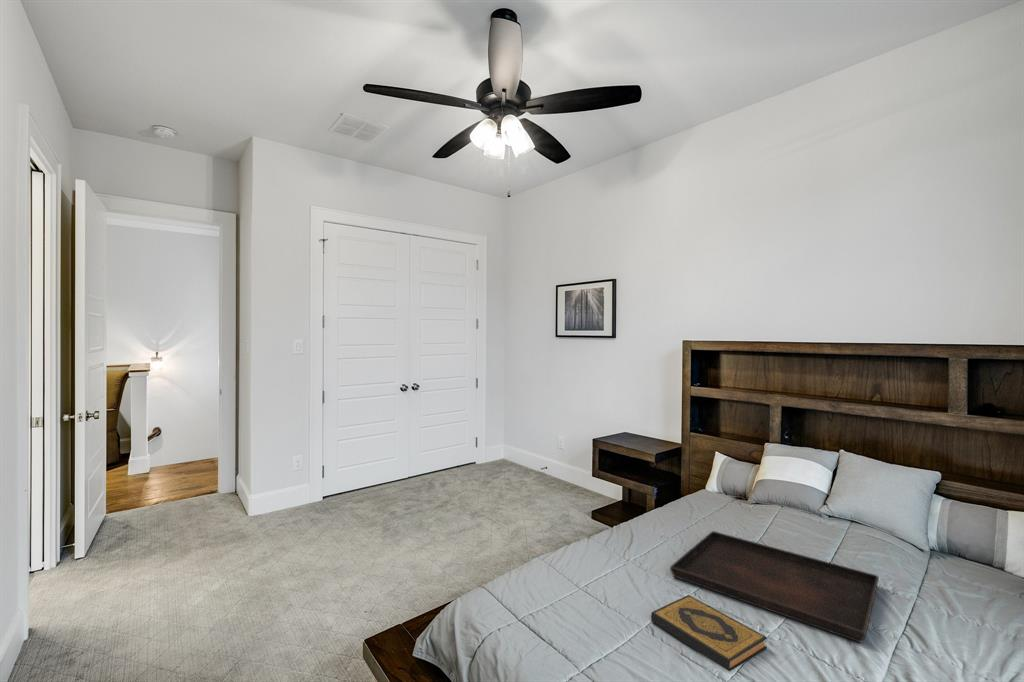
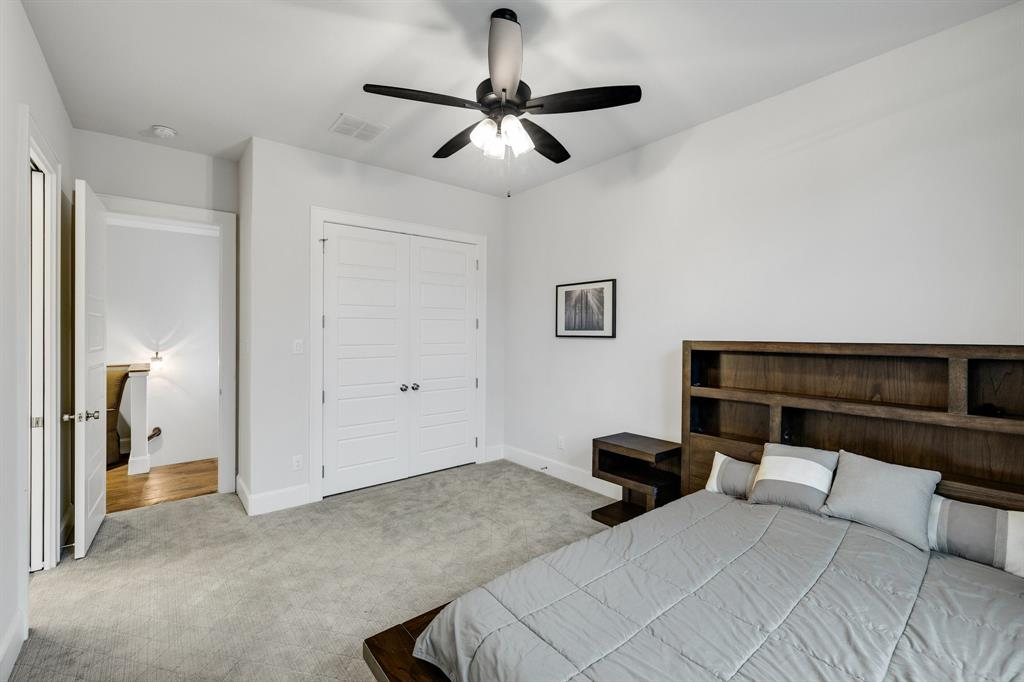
- hardback book (706, 629)
- serving tray (772, 576)
